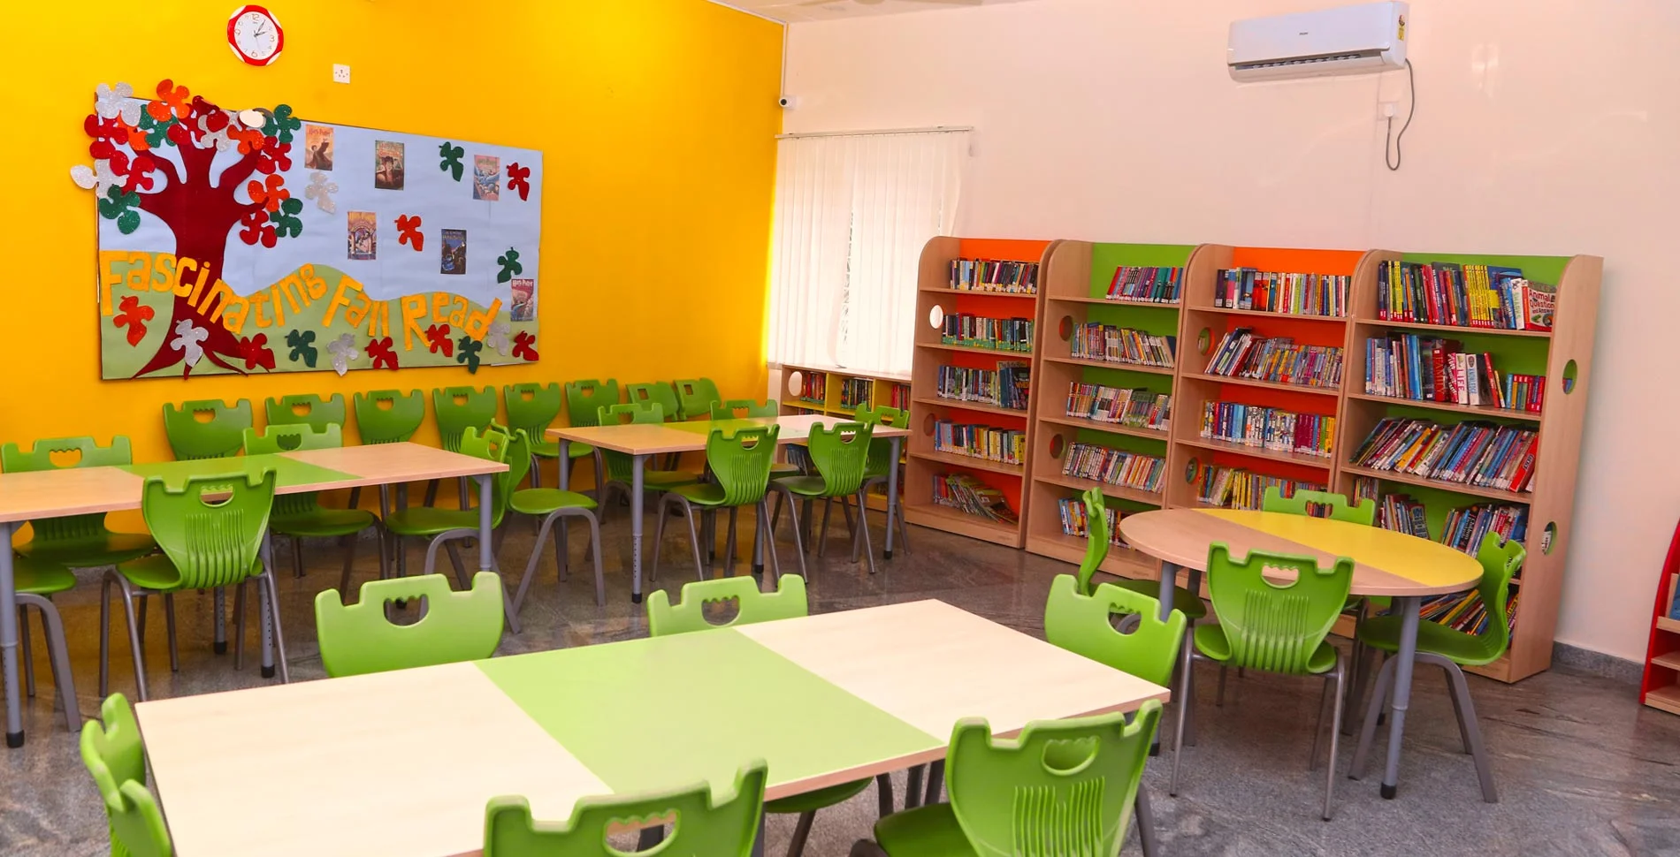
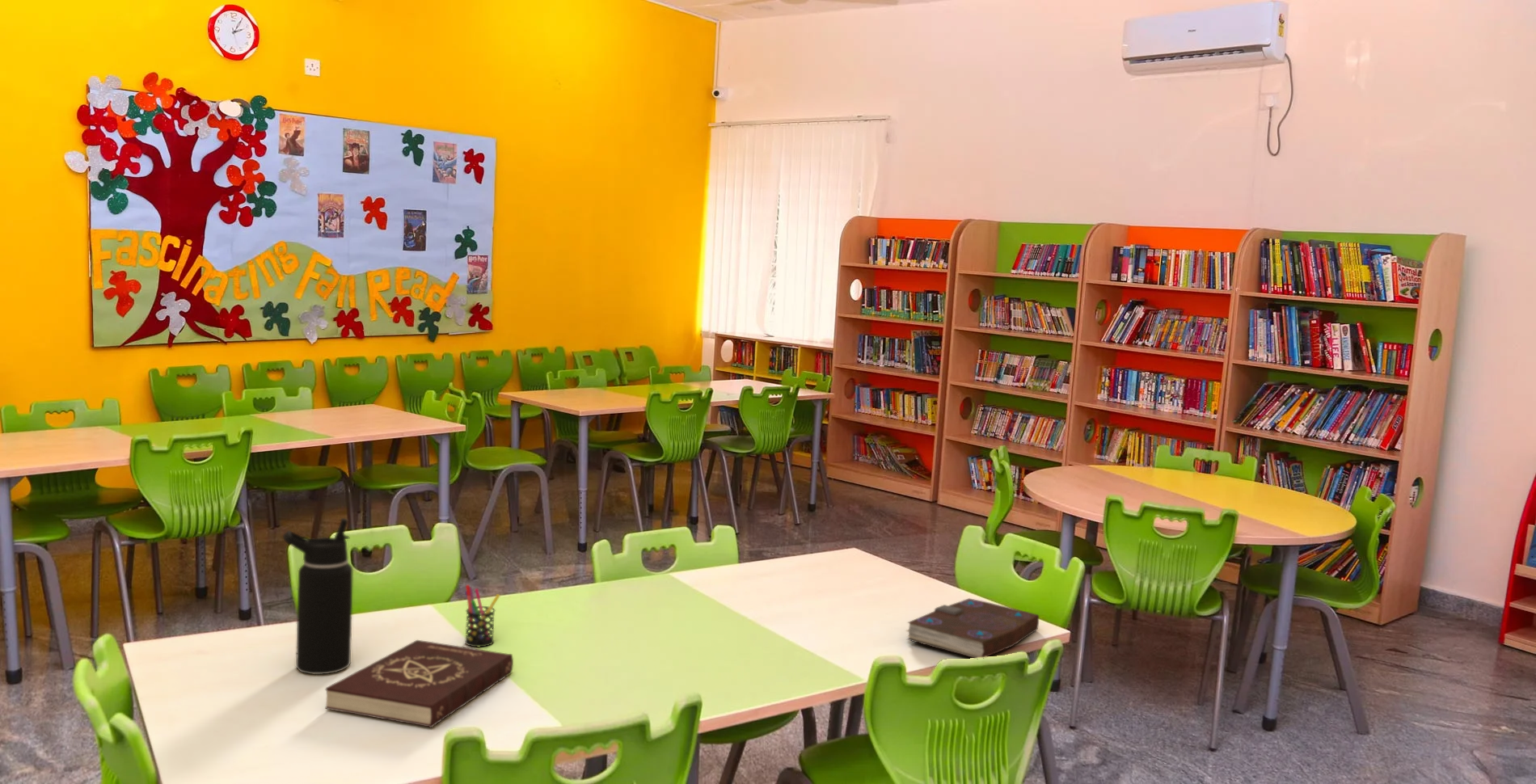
+ book (973, 626)
+ book (424, 680)
+ pen holder (477, 615)
+ water bottle (317, 593)
